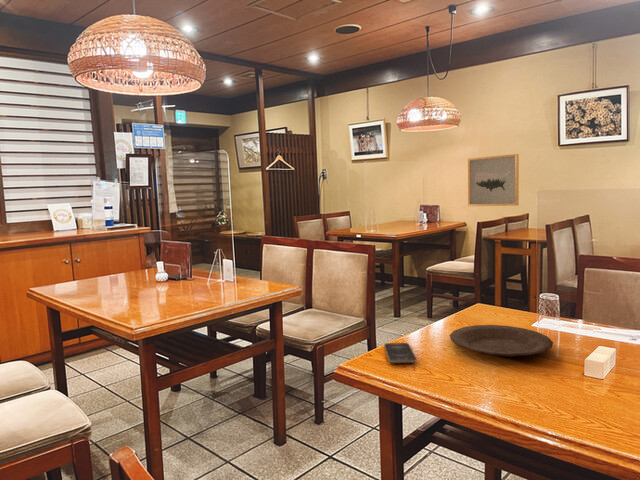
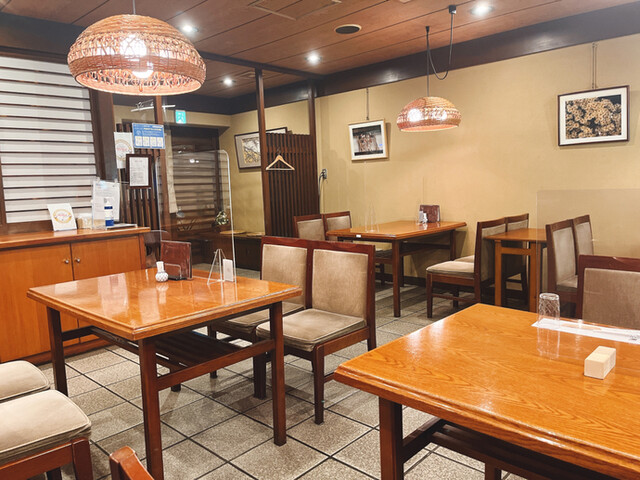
- wall art (492, 181)
- plate (499, 342)
- smartphone (399, 352)
